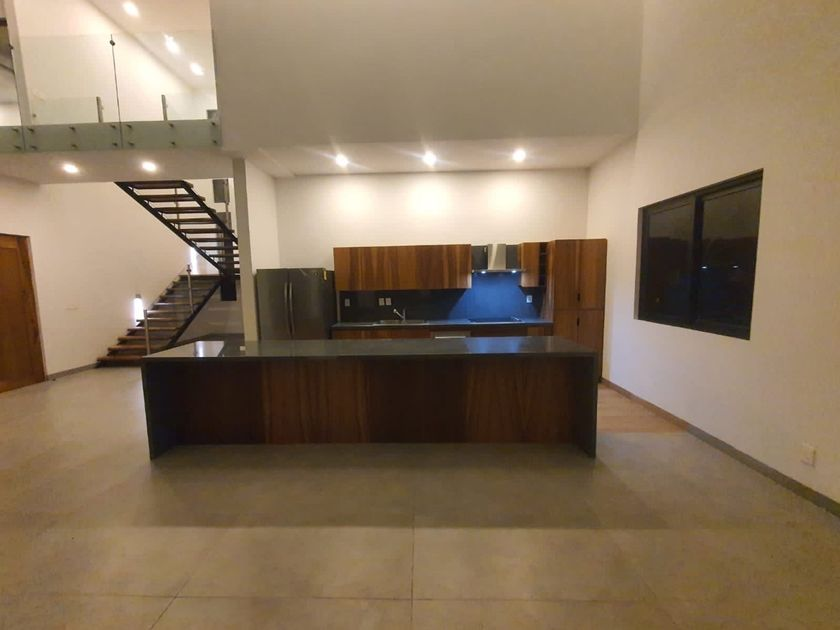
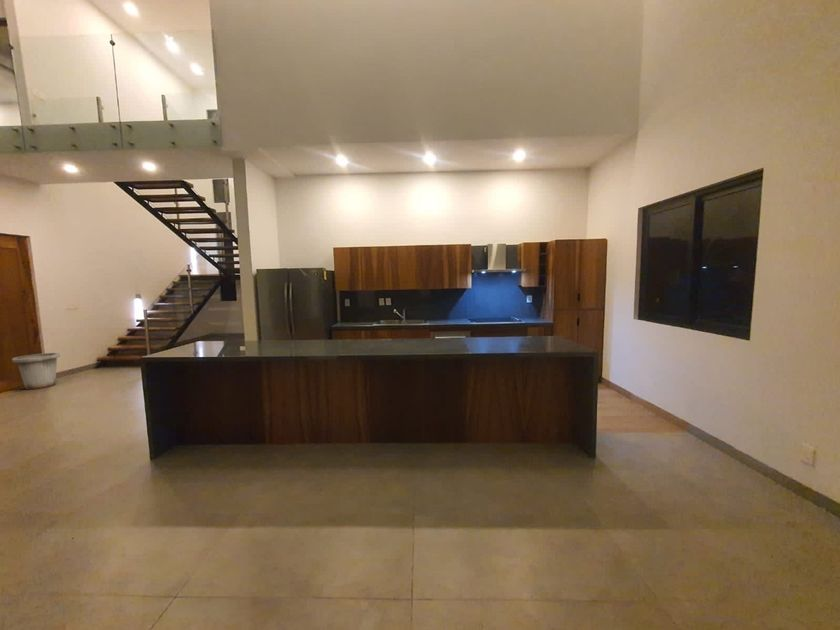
+ trash can (38, 371)
